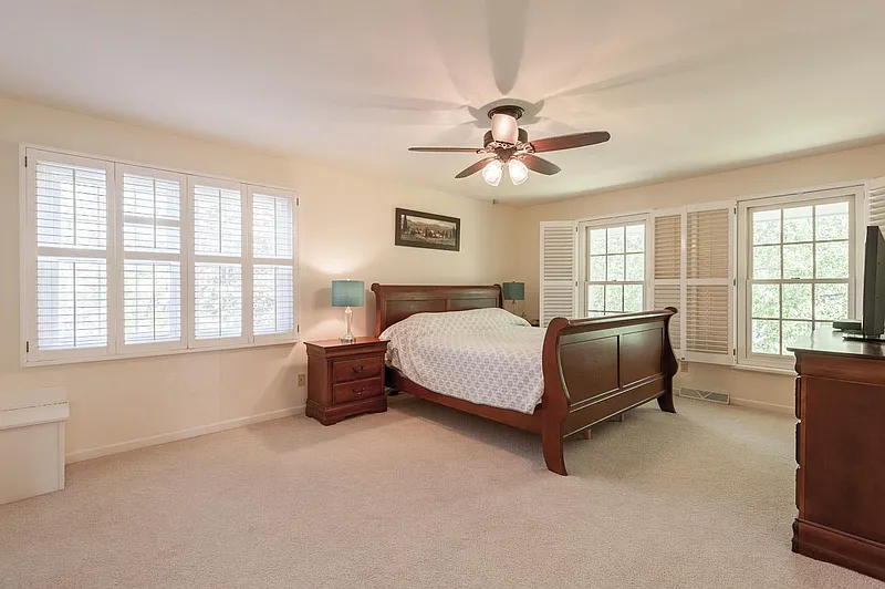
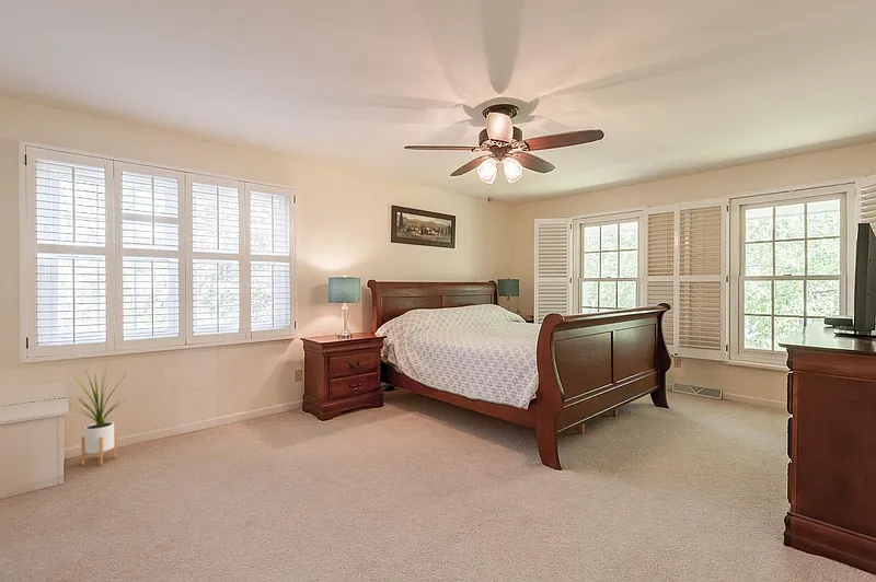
+ house plant (100, 414)
